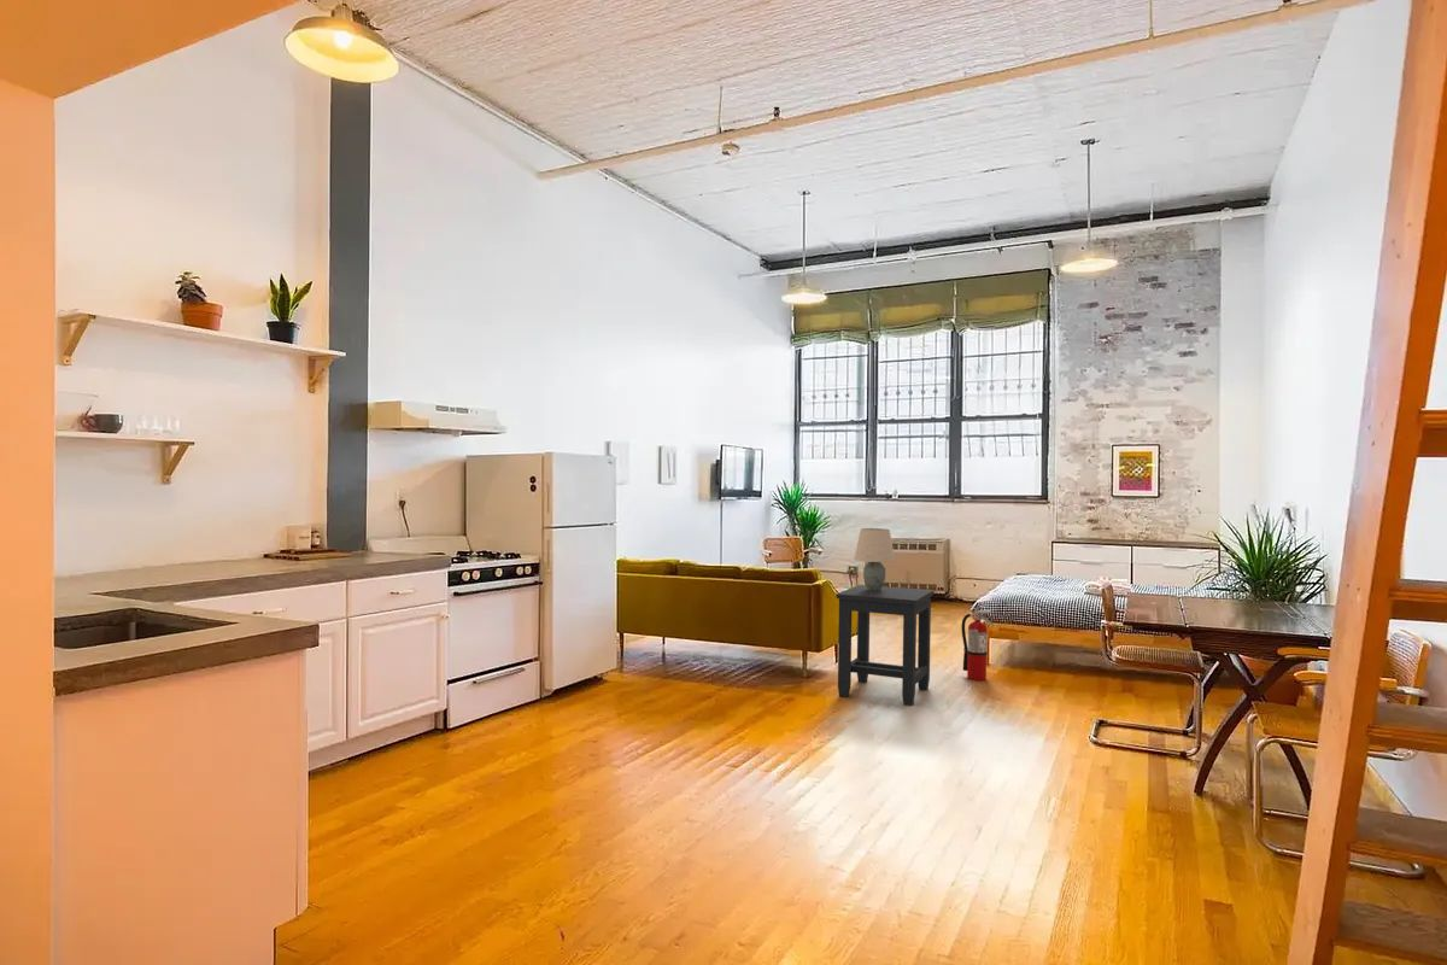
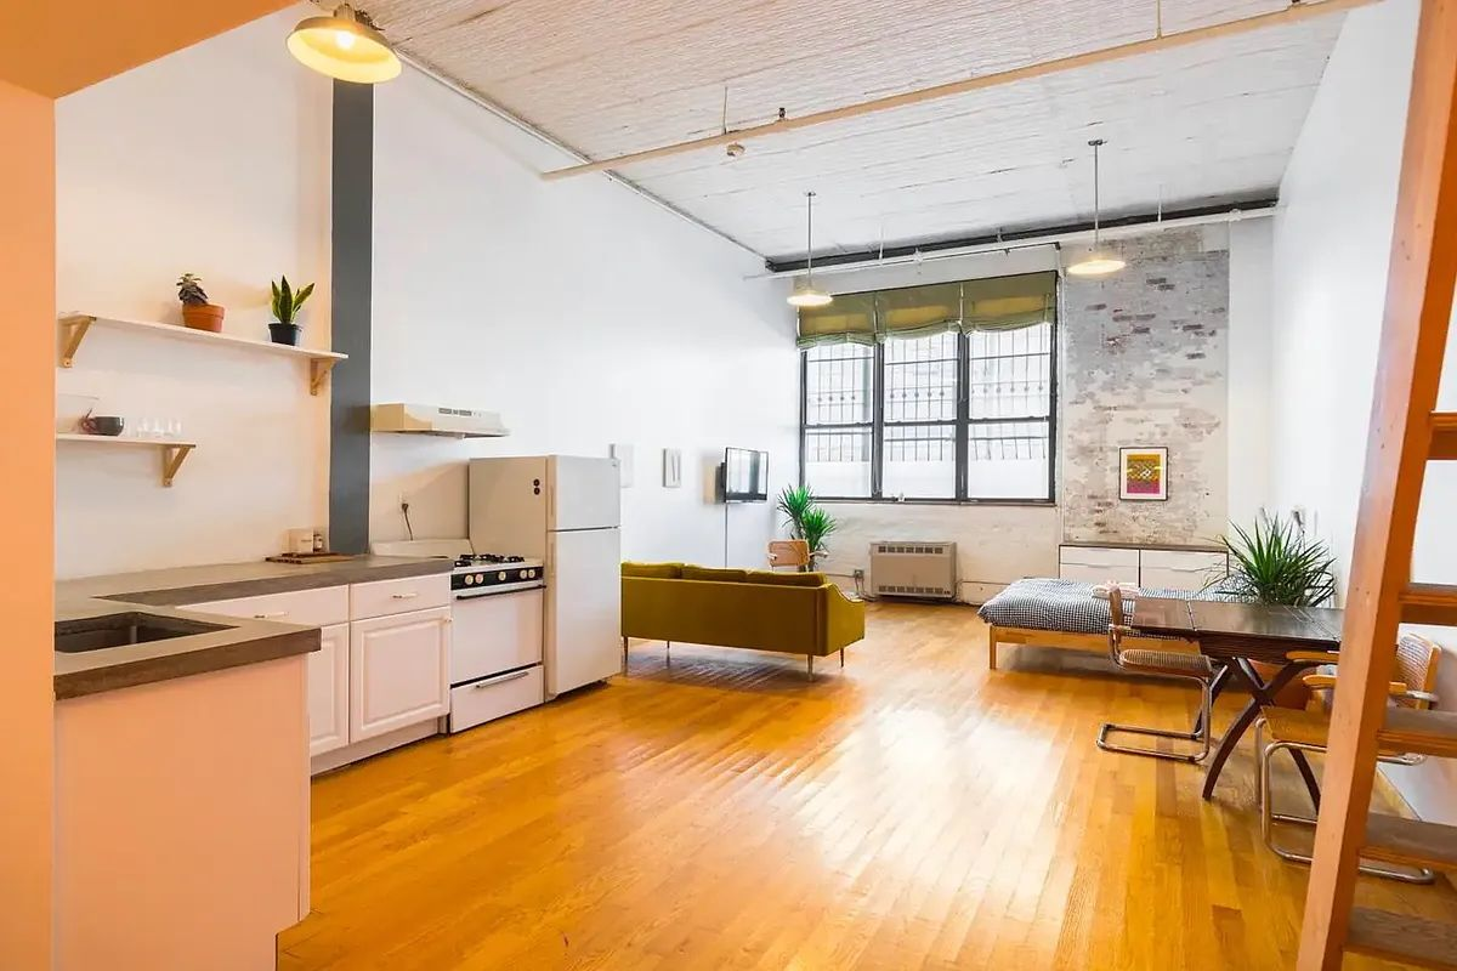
- table lamp (874, 558)
- fire extinguisher (976, 642)
- side table (868, 642)
